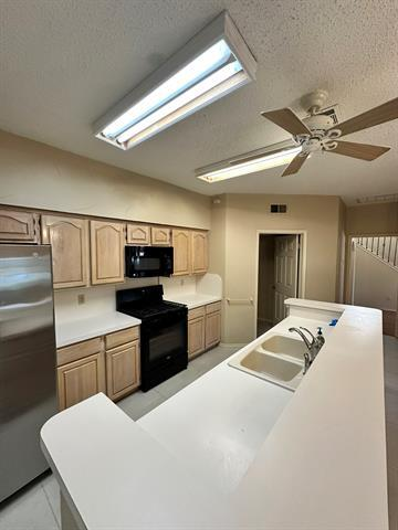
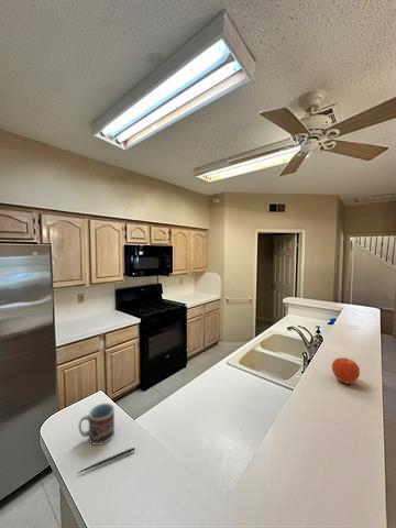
+ fruit (344, 370)
+ cup (97, 424)
+ pen (107, 459)
